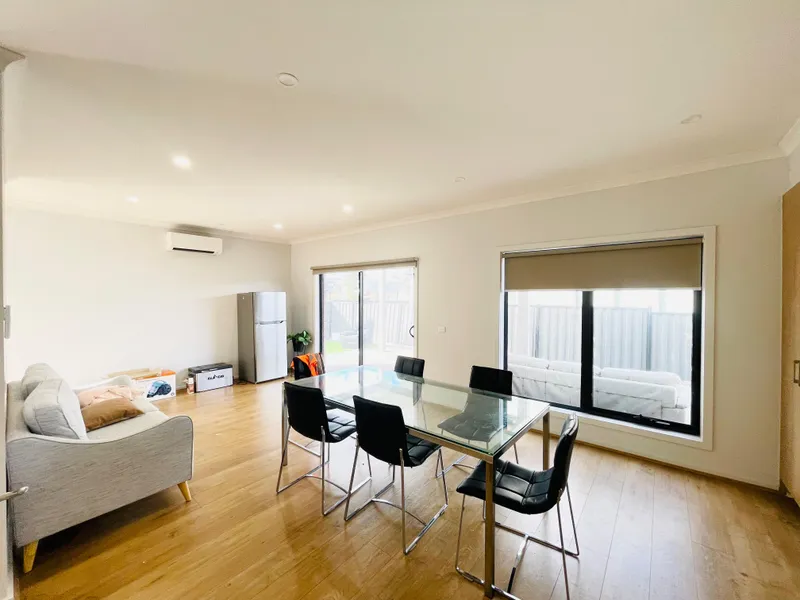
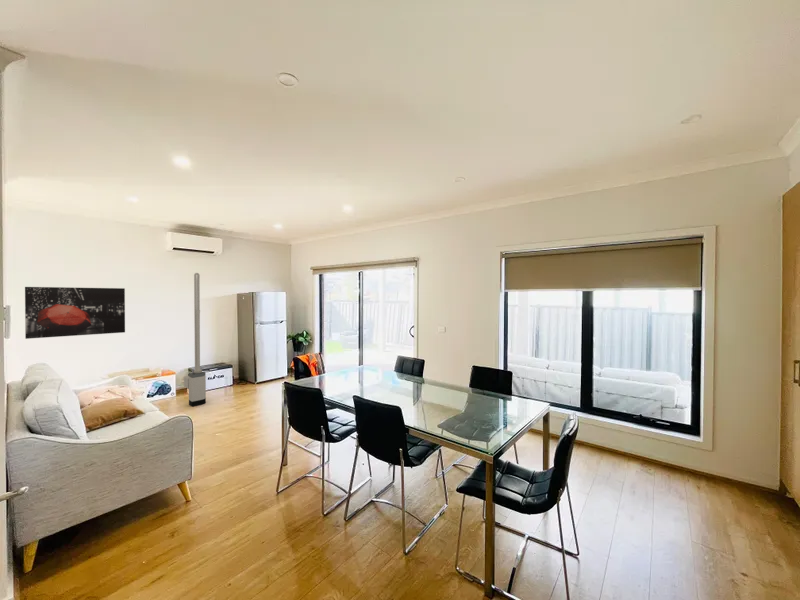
+ wall art (79, 311)
+ antenna (195, 337)
